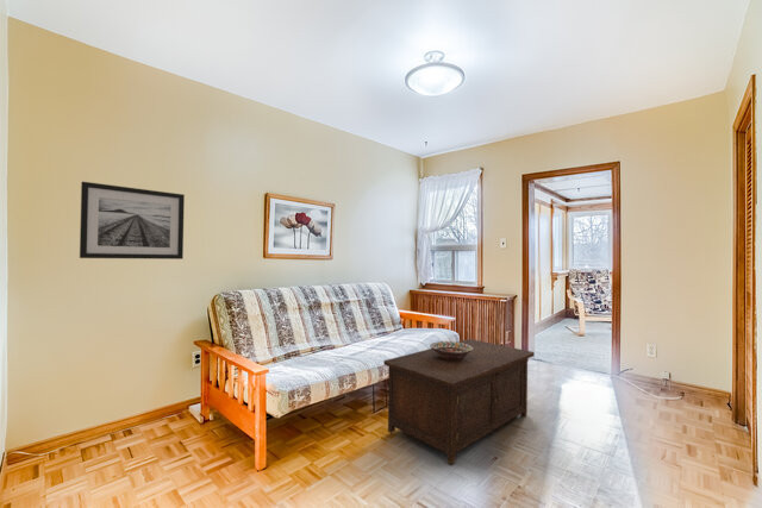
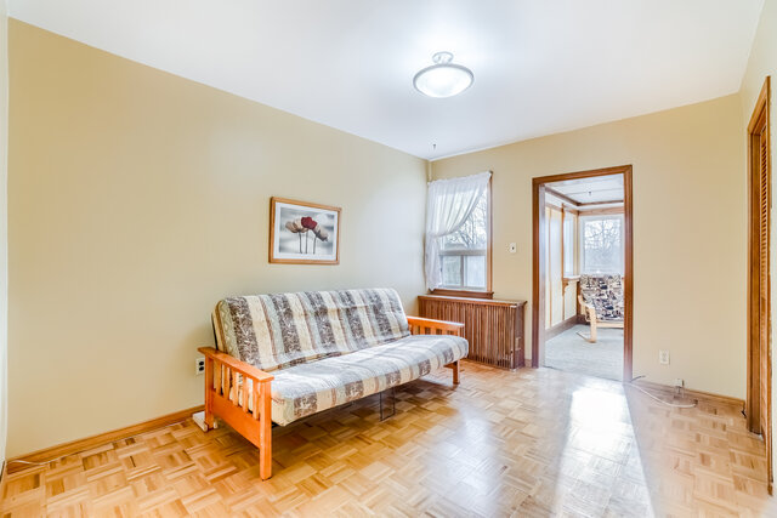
- decorative bowl (451, 351)
- wall art (136, 224)
- cabinet (462, 389)
